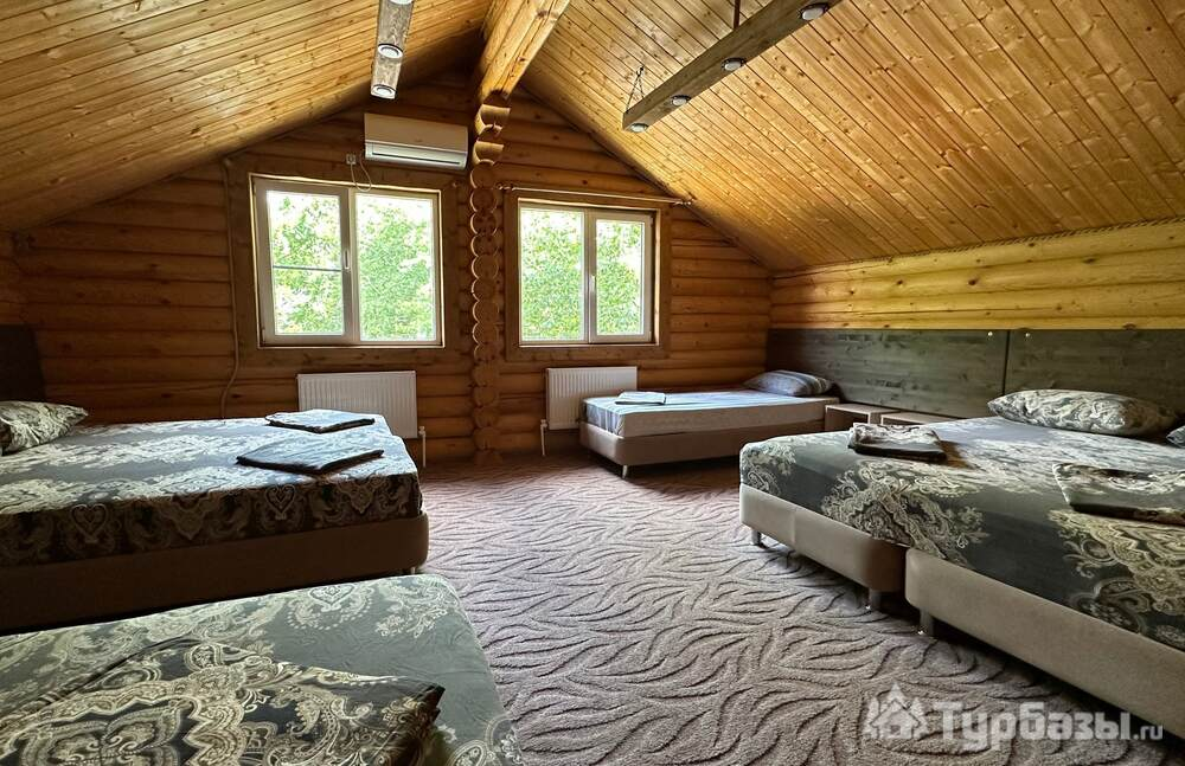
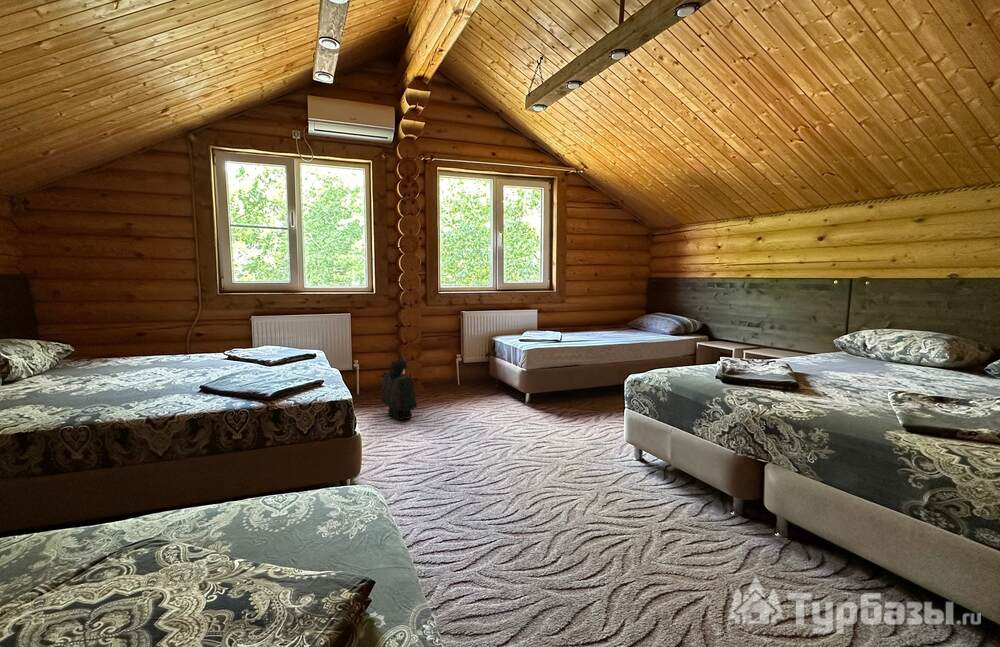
+ backpack (397, 388)
